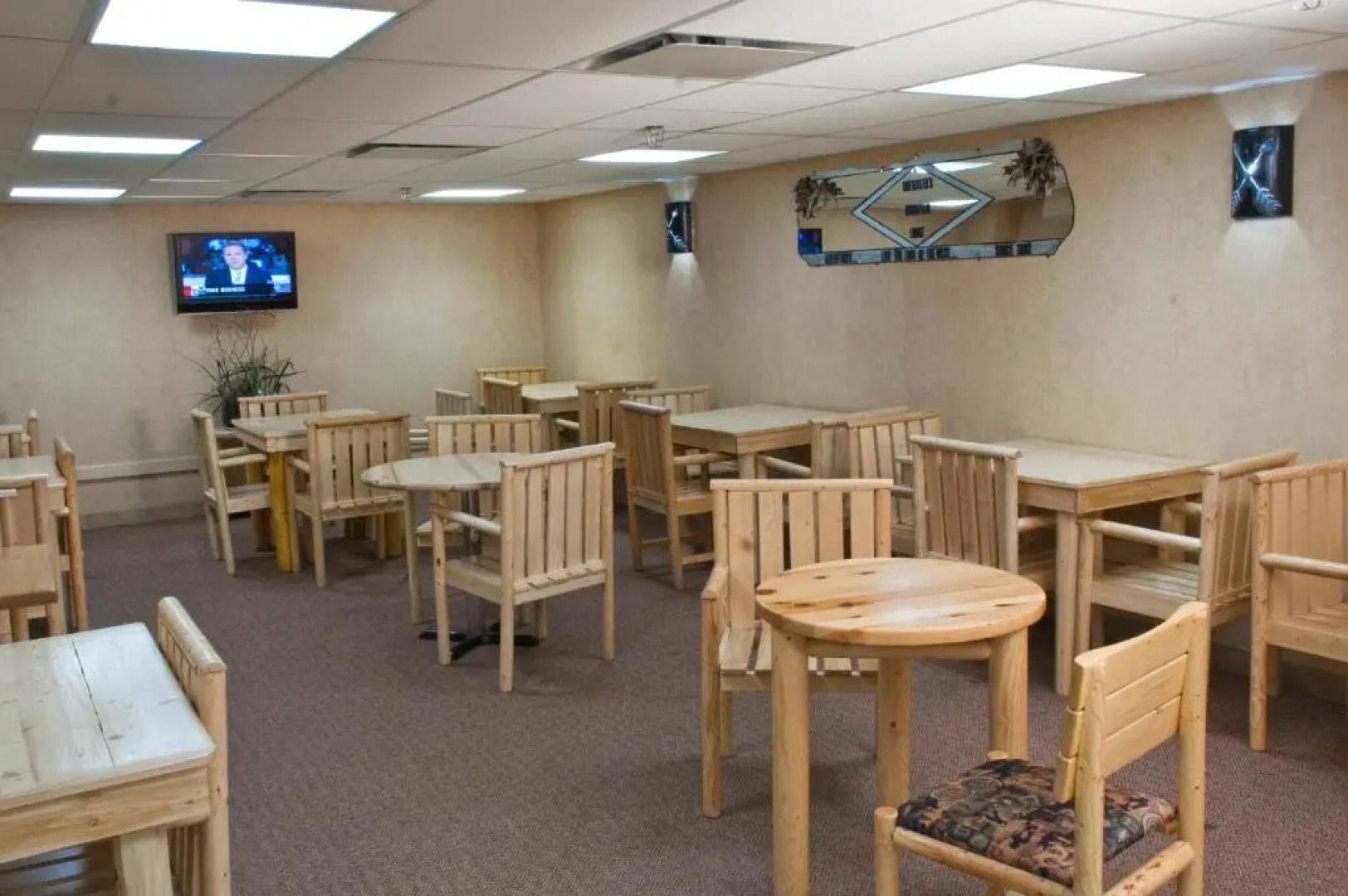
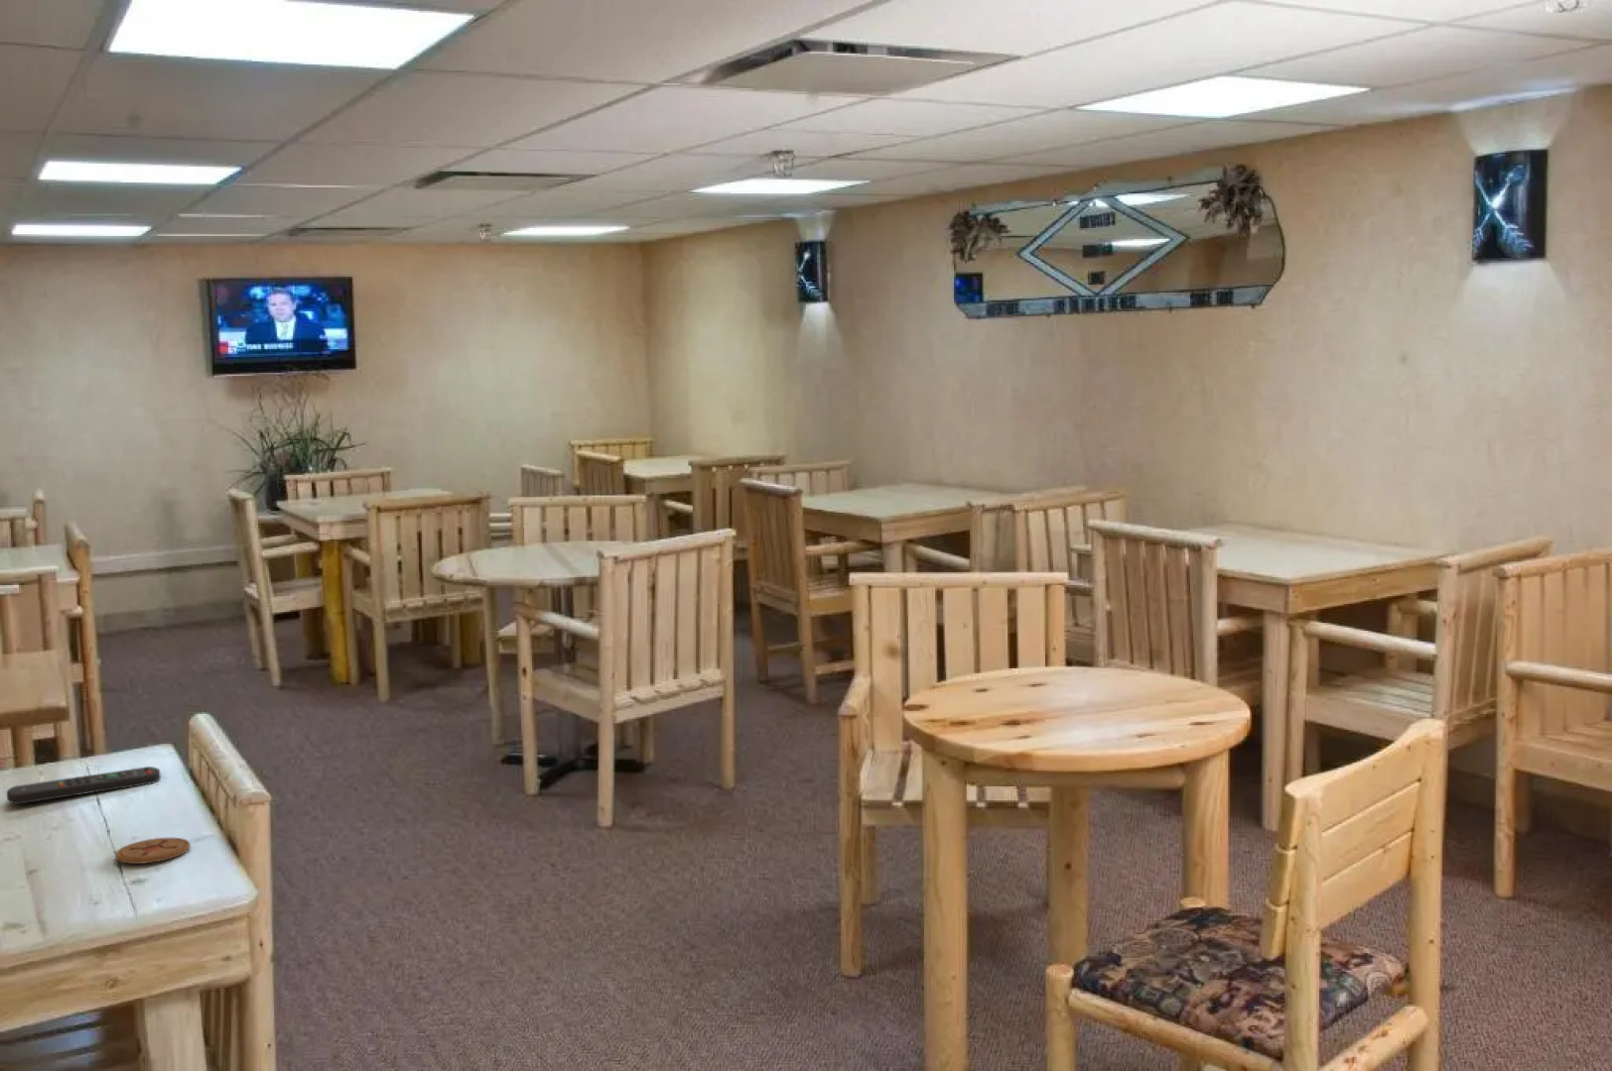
+ coaster (153, 850)
+ remote control (85, 783)
